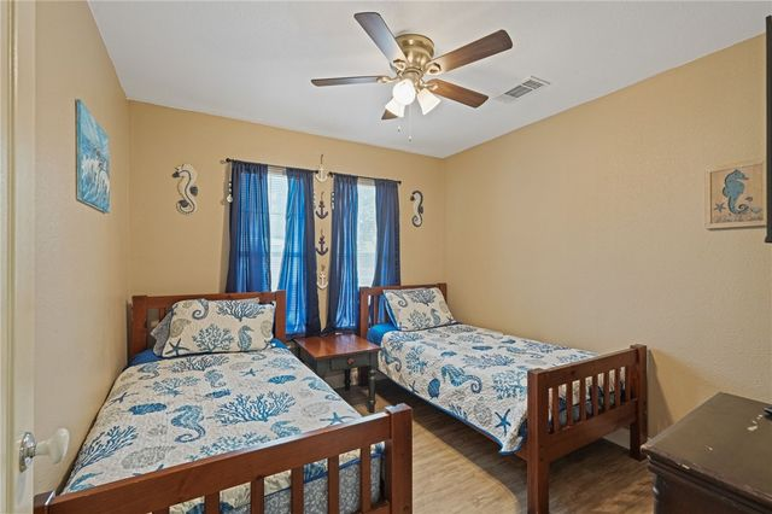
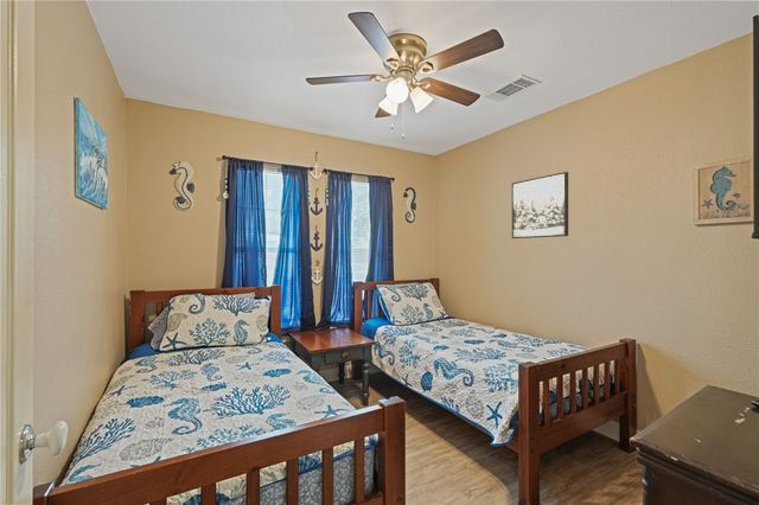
+ wall art (537, 207)
